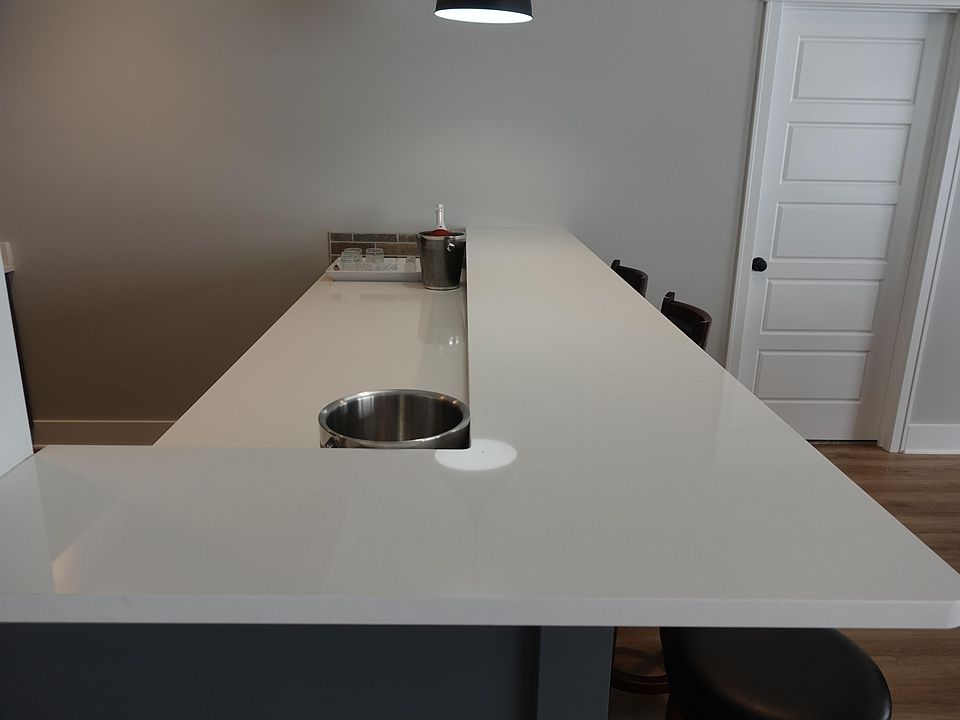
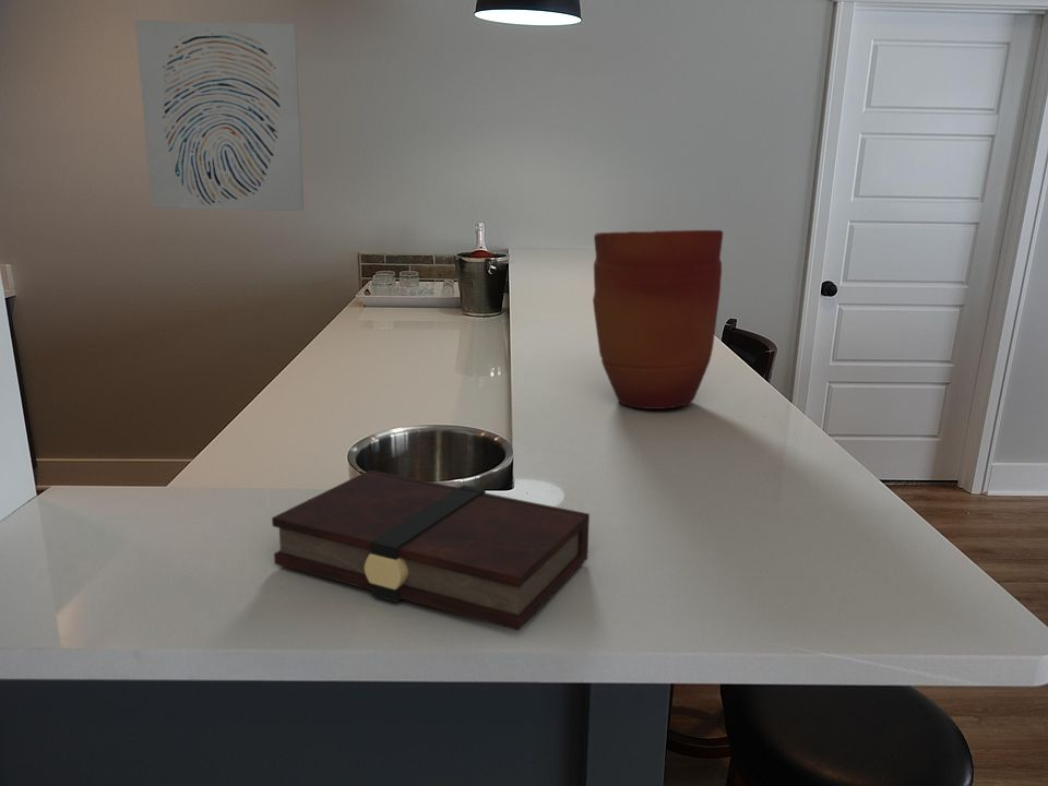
+ vase (654, 317)
+ wall art (222, 118)
+ book (432, 538)
